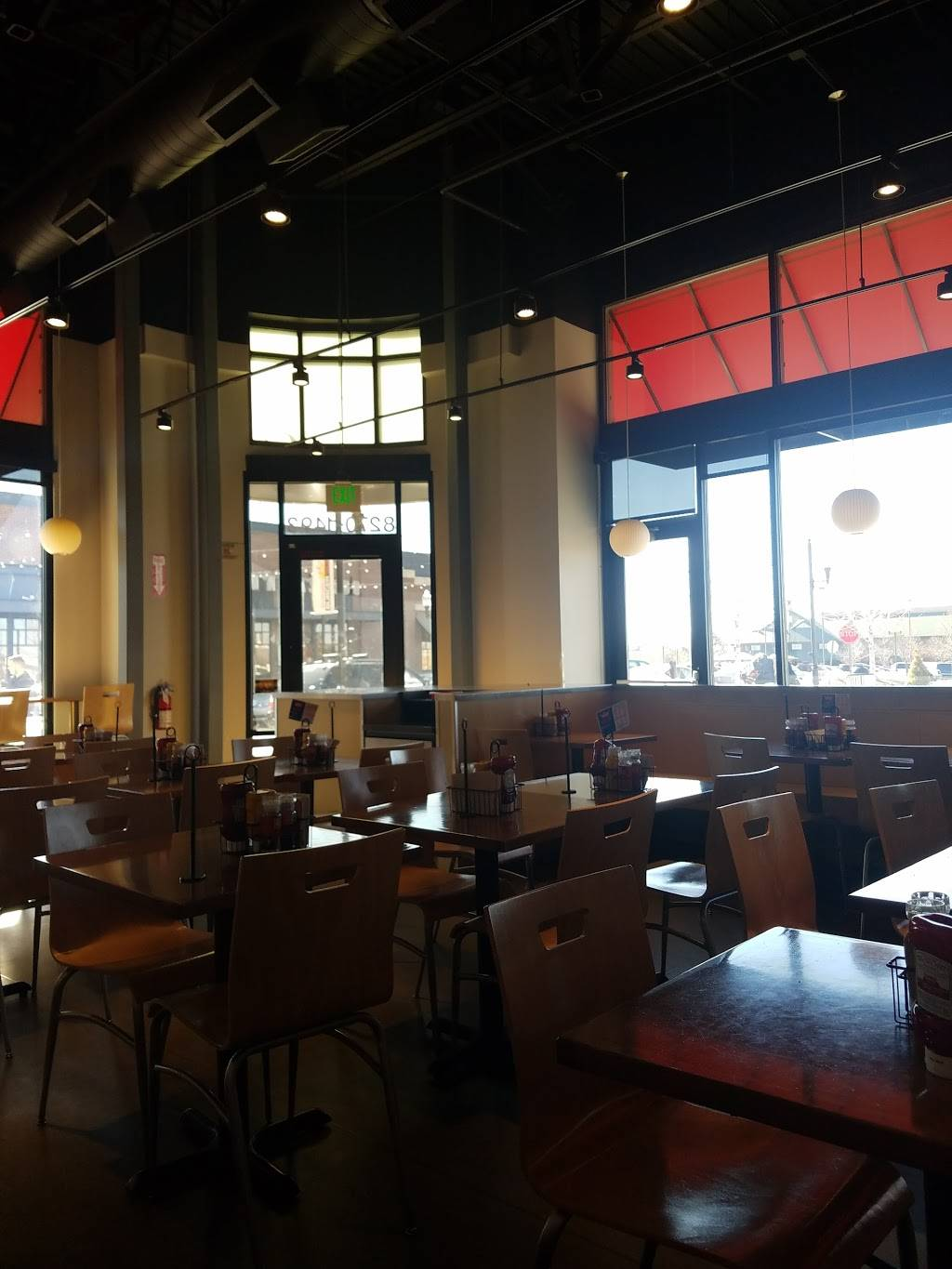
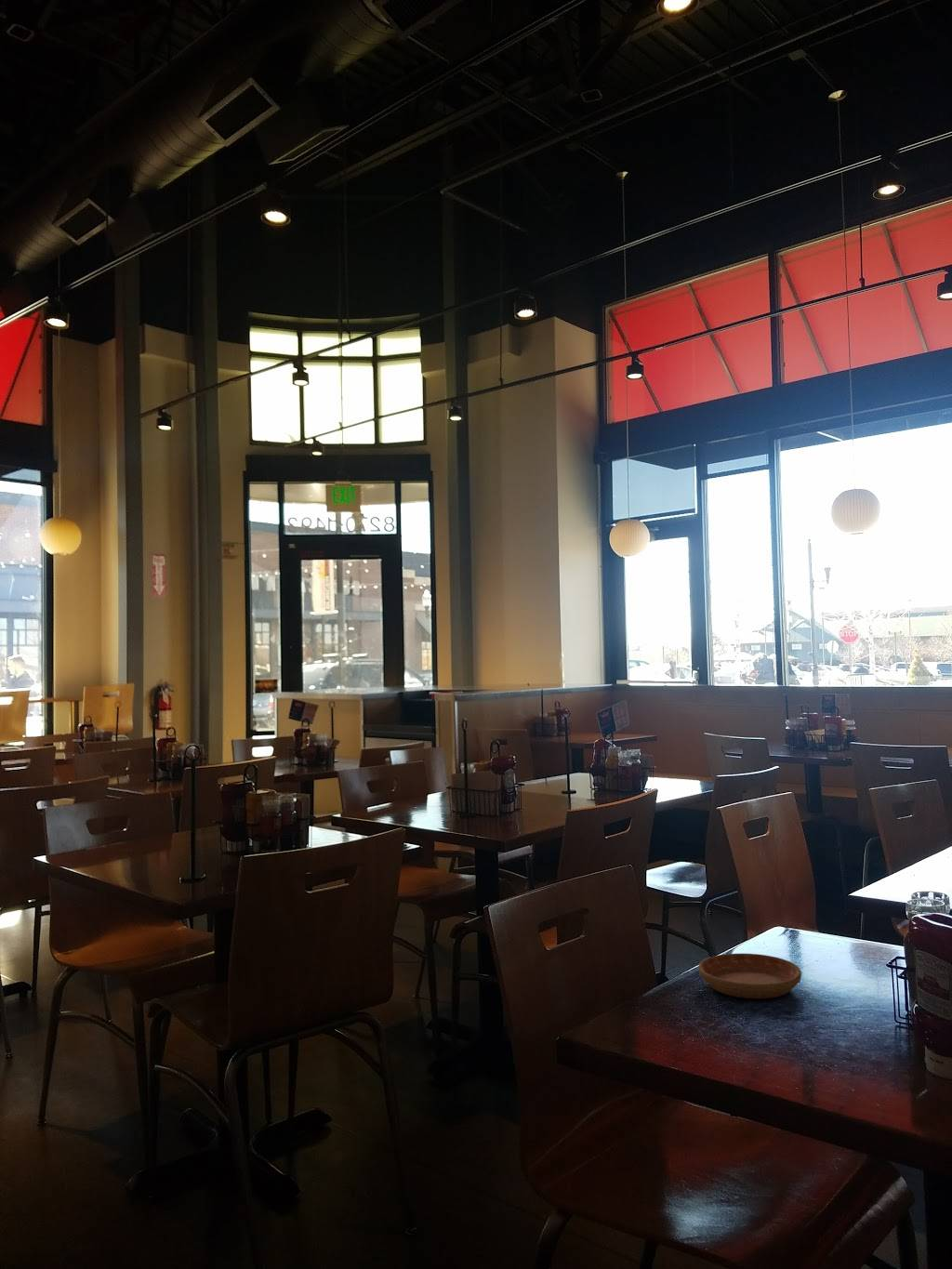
+ saucer (749, 976)
